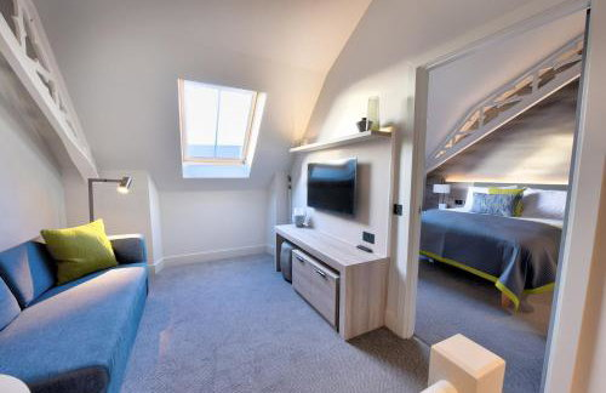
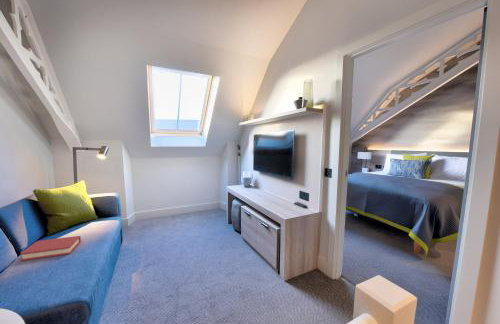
+ hardback book (53, 247)
